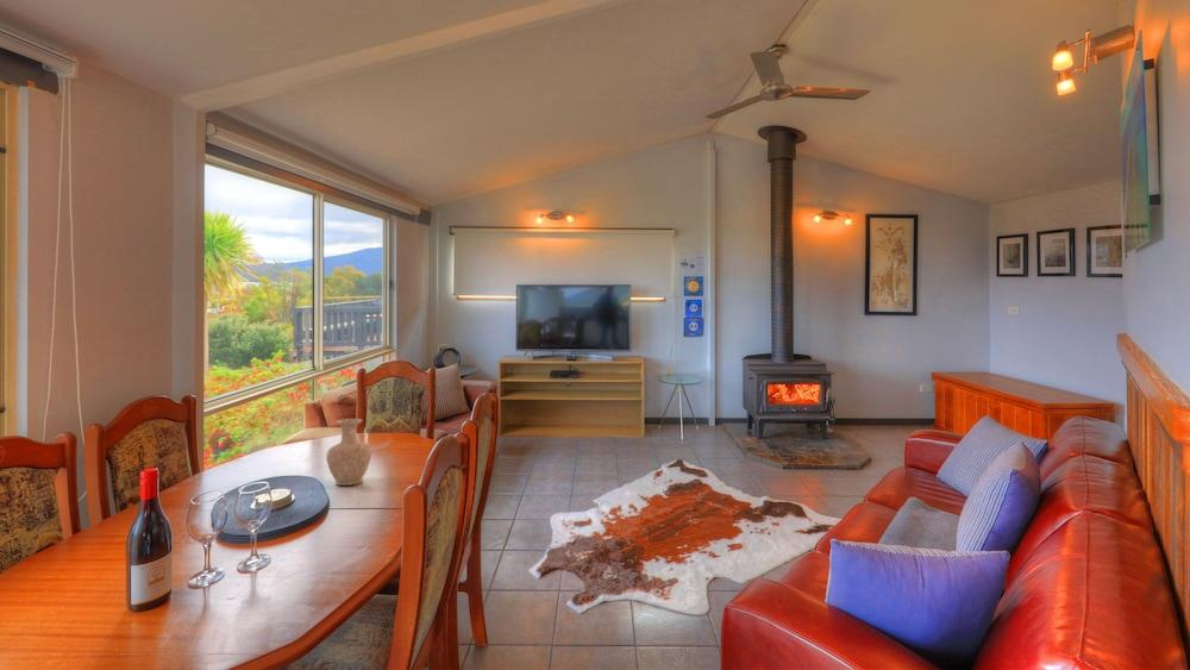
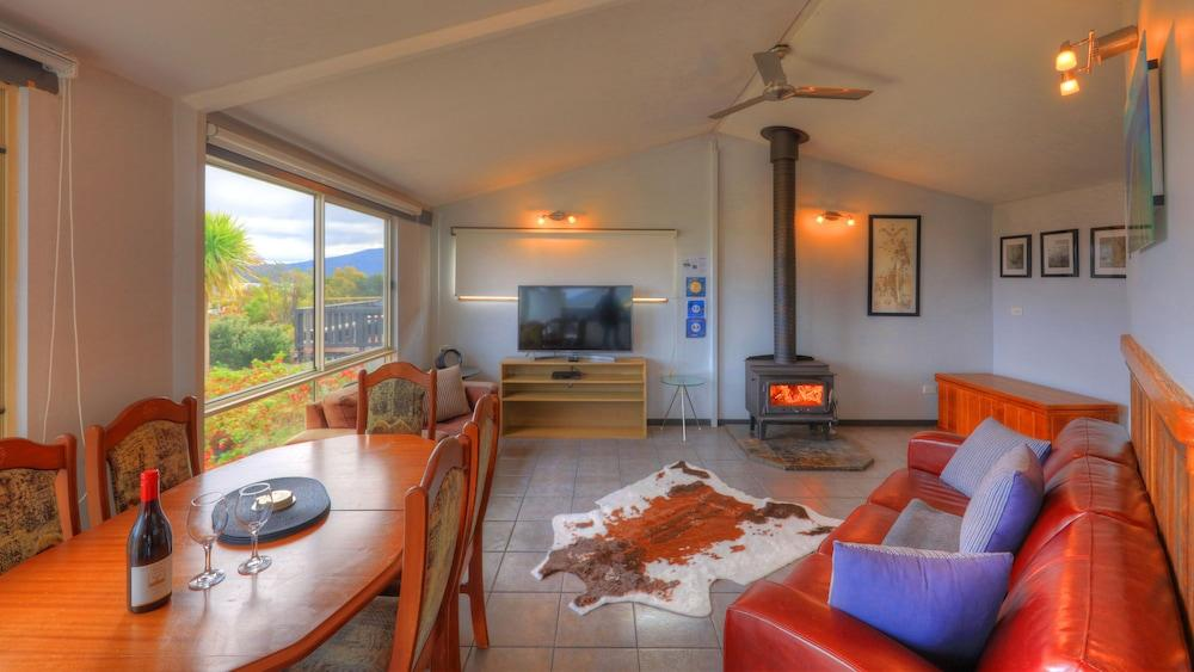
- vase (349, 451)
